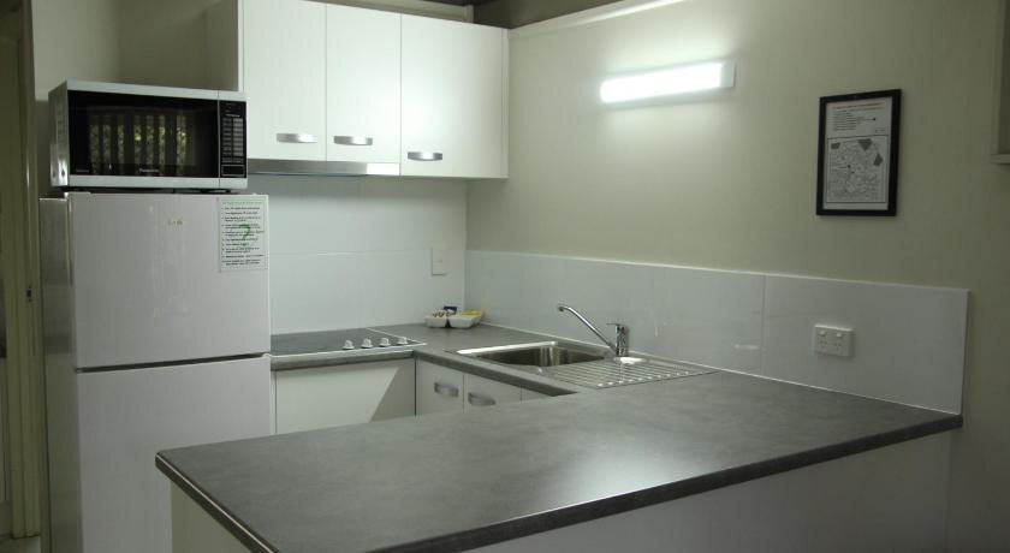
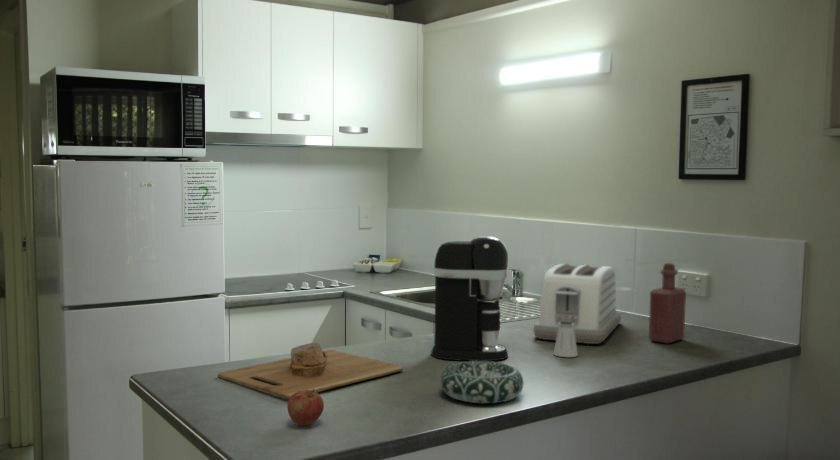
+ decorative bowl (481, 381)
+ bottle (667, 302)
+ cutting board (312, 359)
+ coffee maker (470, 295)
+ saltshaker (565, 337)
+ apple (305, 405)
+ toaster (579, 299)
